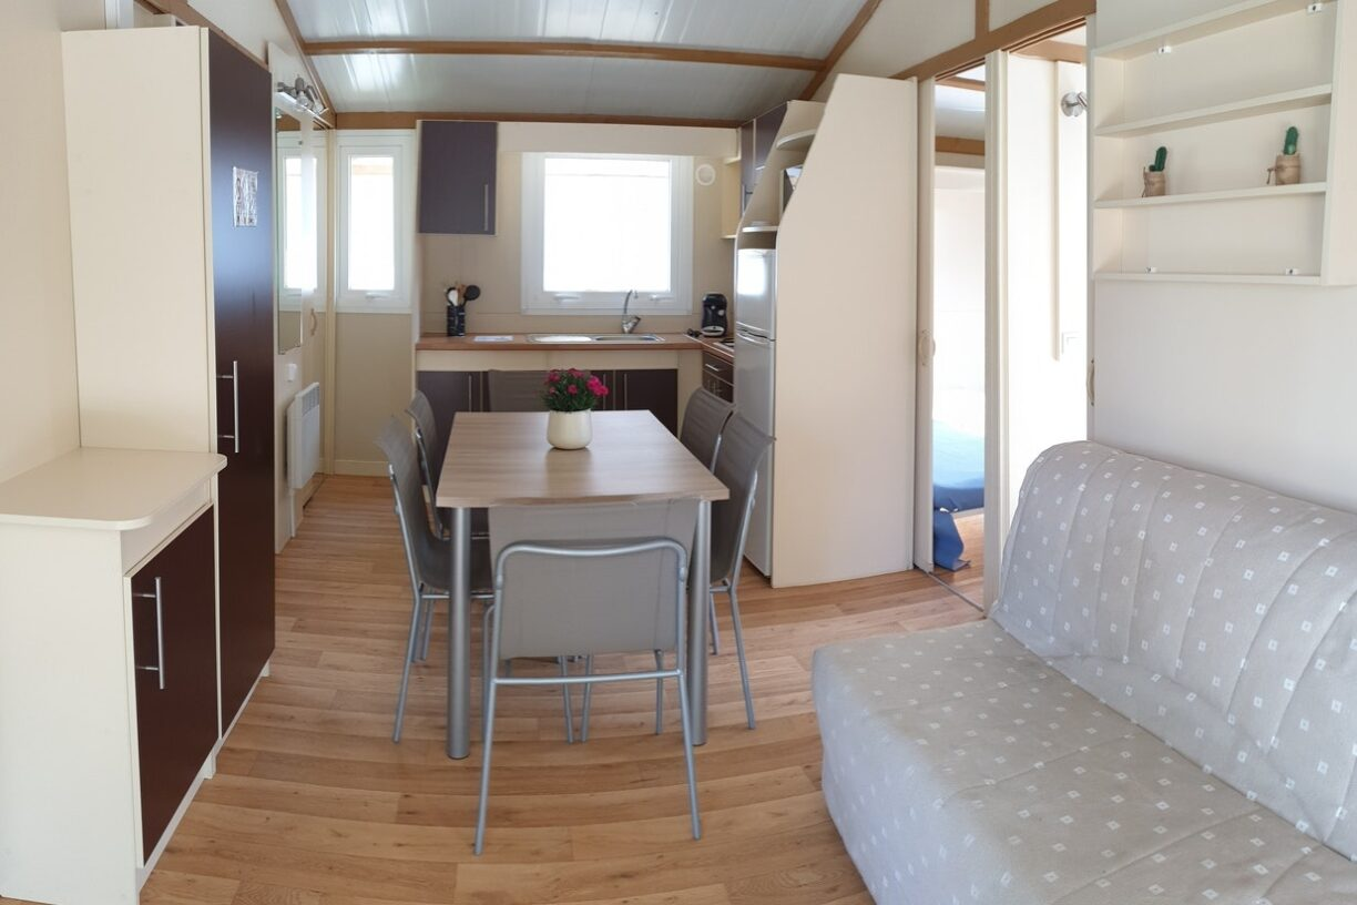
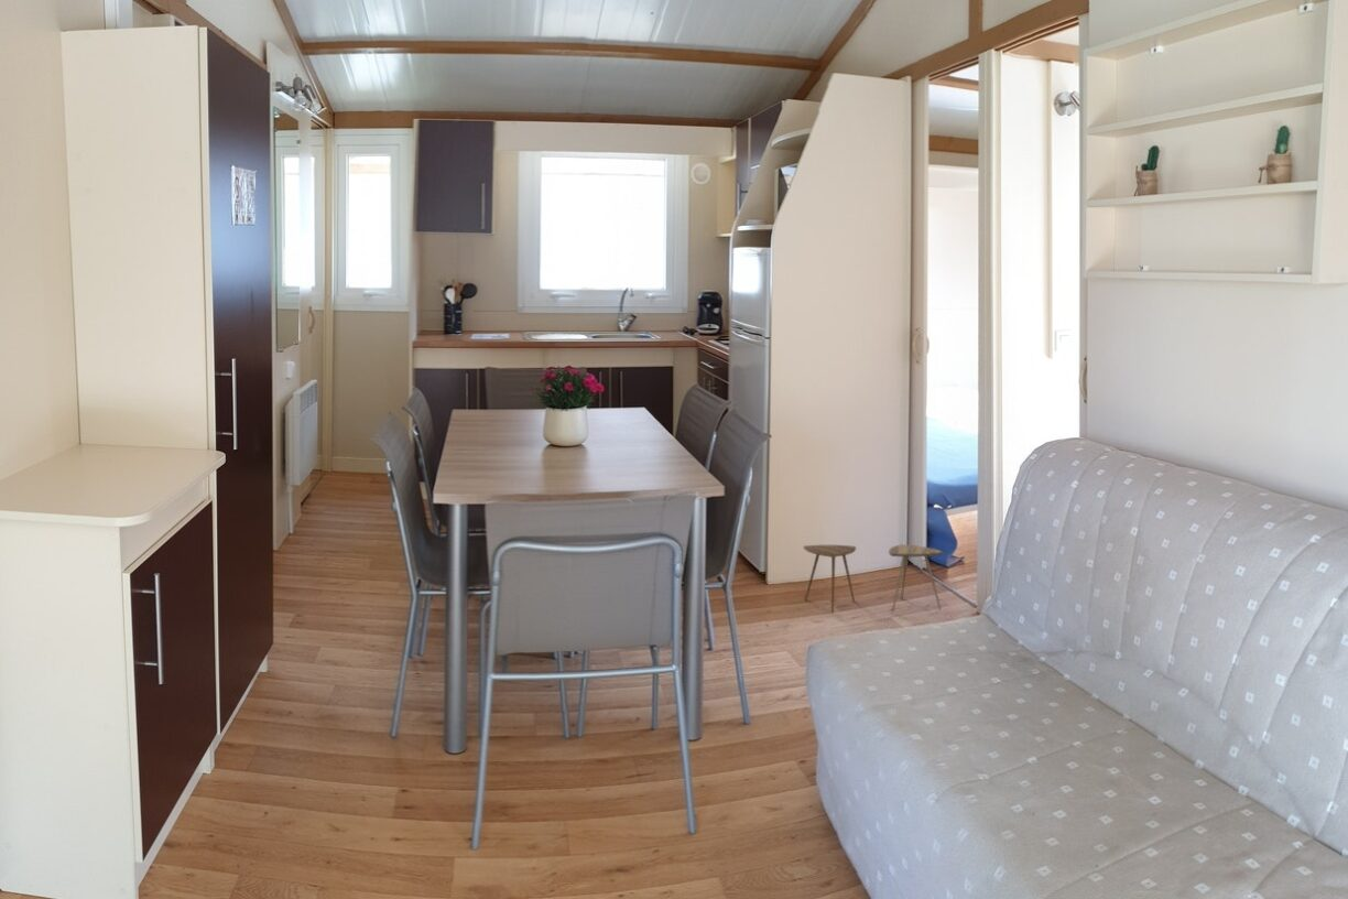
+ side table (850, 582)
